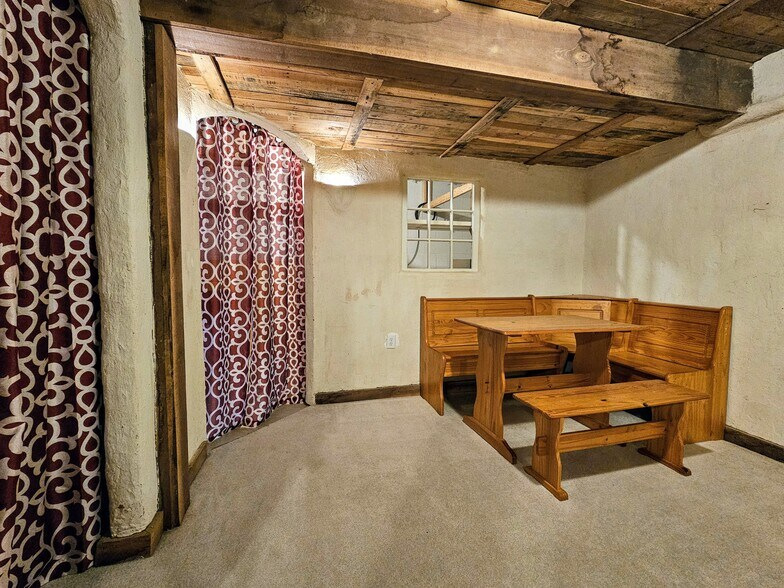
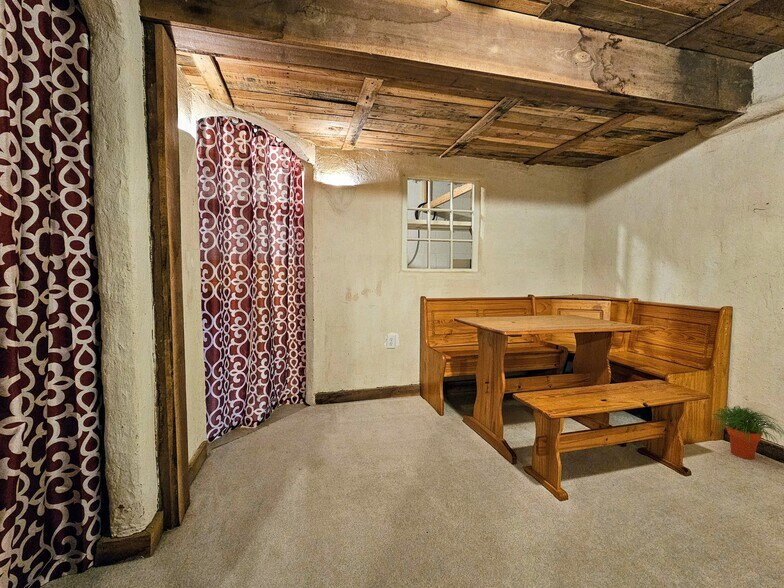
+ potted plant (743, 431)
